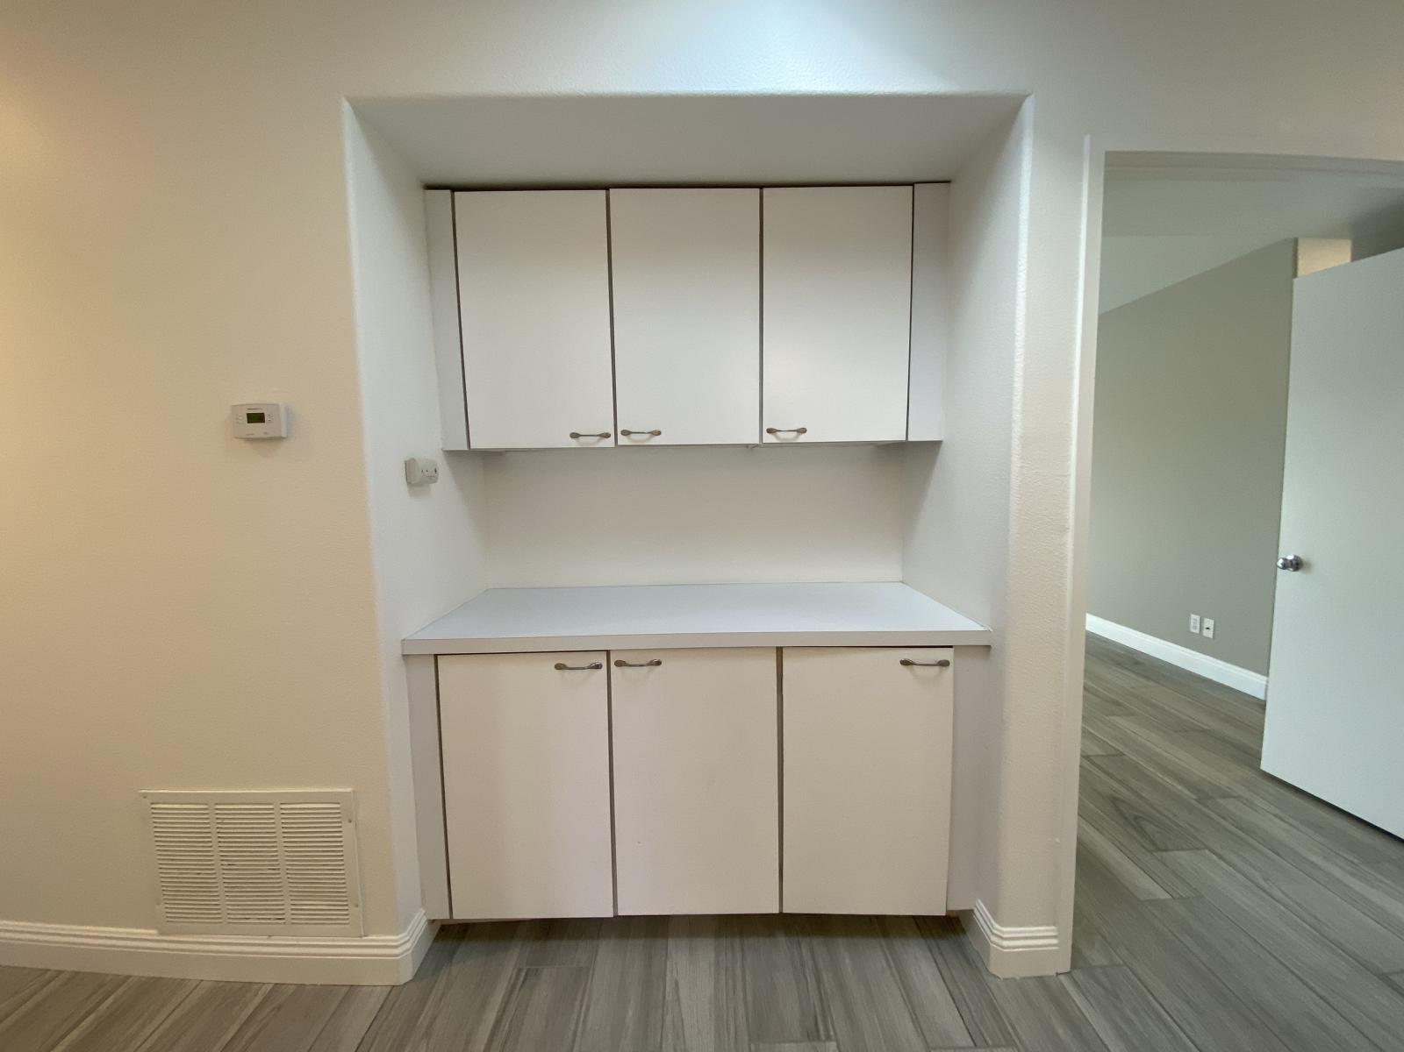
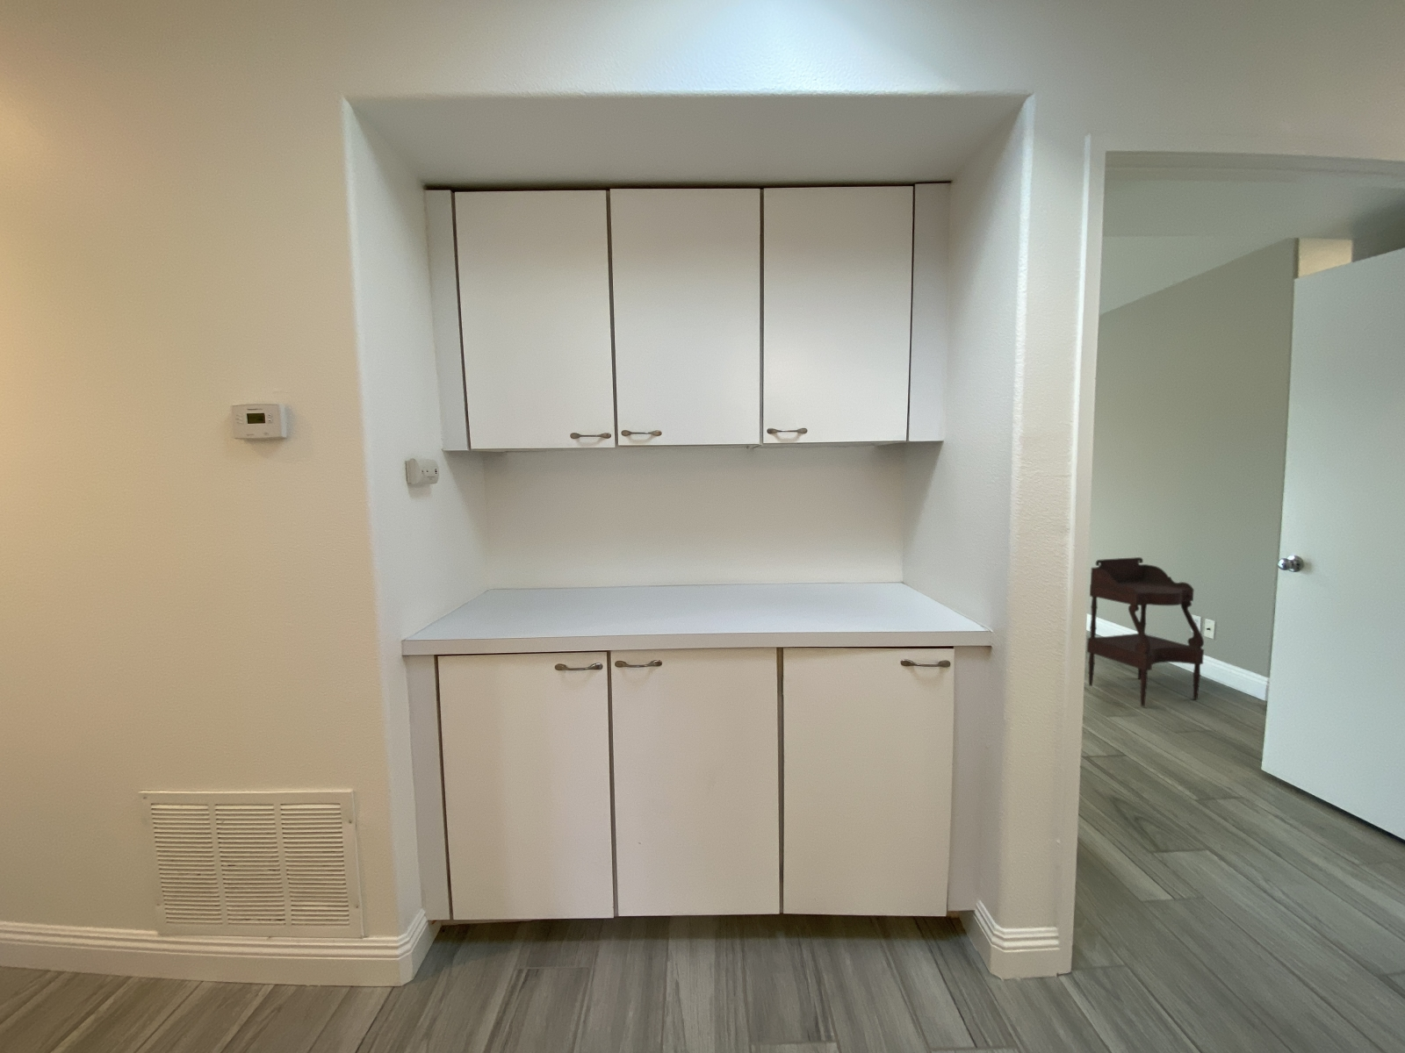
+ side table (1144, 627)
